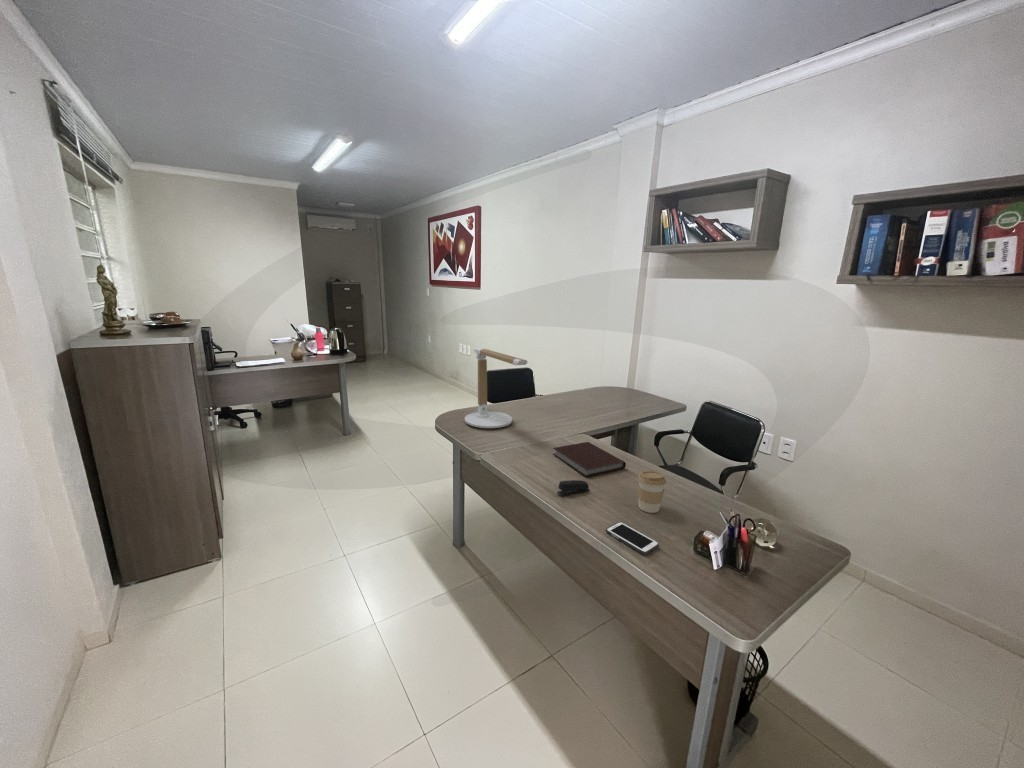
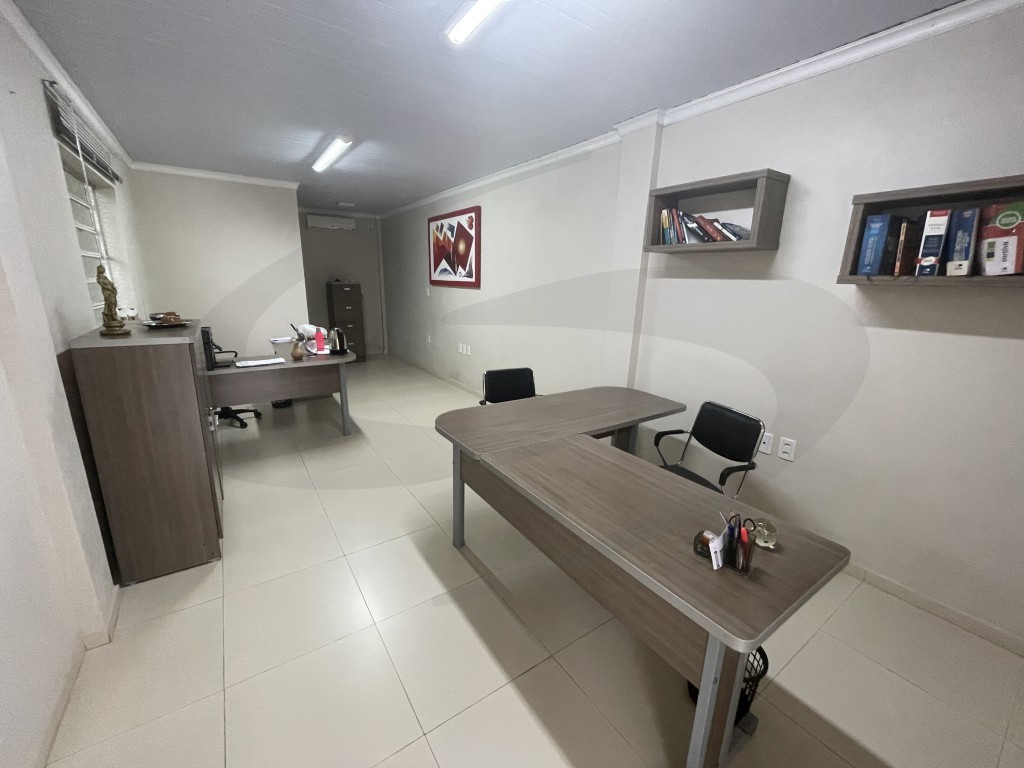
- desk lamp (486, 390)
- coffee cup (650, 490)
- cell phone (631, 537)
- notebook (587, 457)
- stapler (573, 485)
